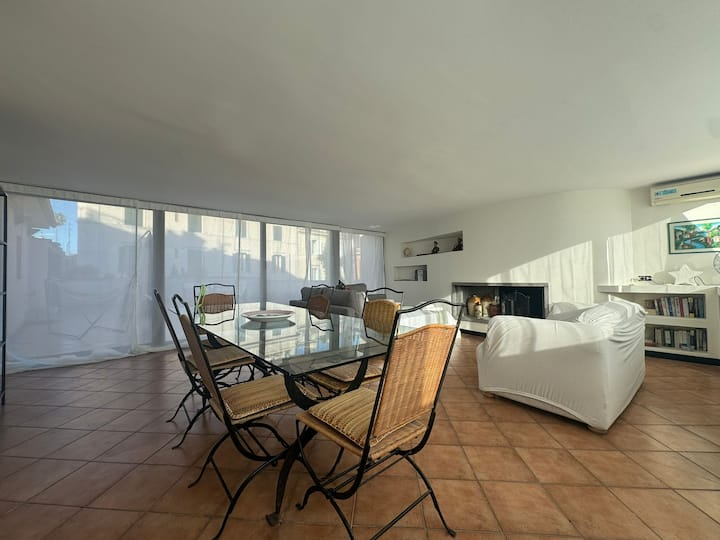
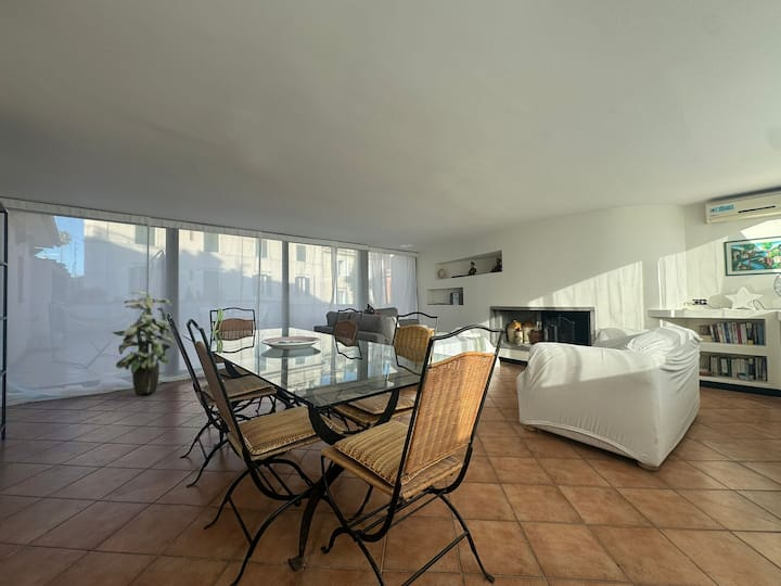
+ indoor plant (143, 342)
